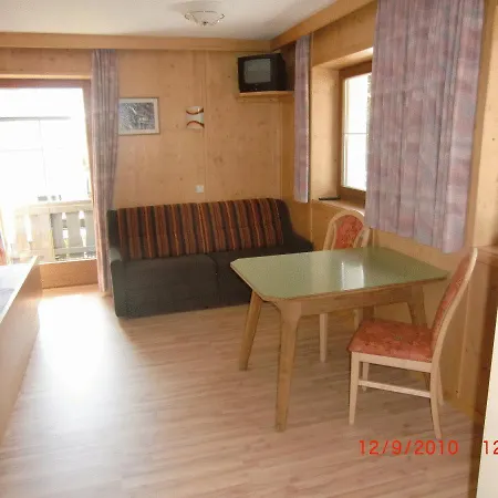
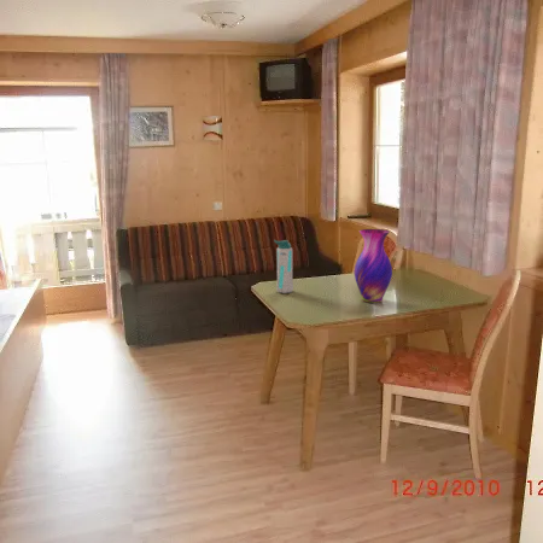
+ water bottle (284, 265)
+ vase (373, 265)
